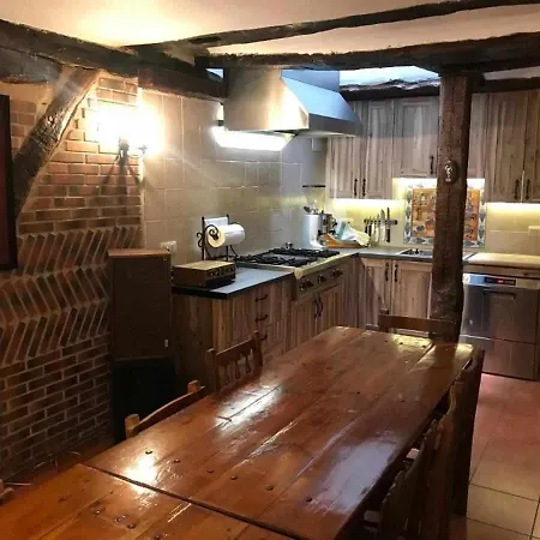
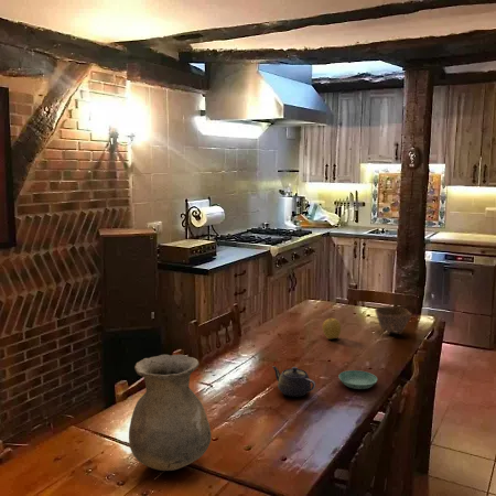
+ bowl (392, 322)
+ teapot (292, 379)
+ fruit (331, 328)
+ vase (170, 413)
+ saucer (357, 380)
